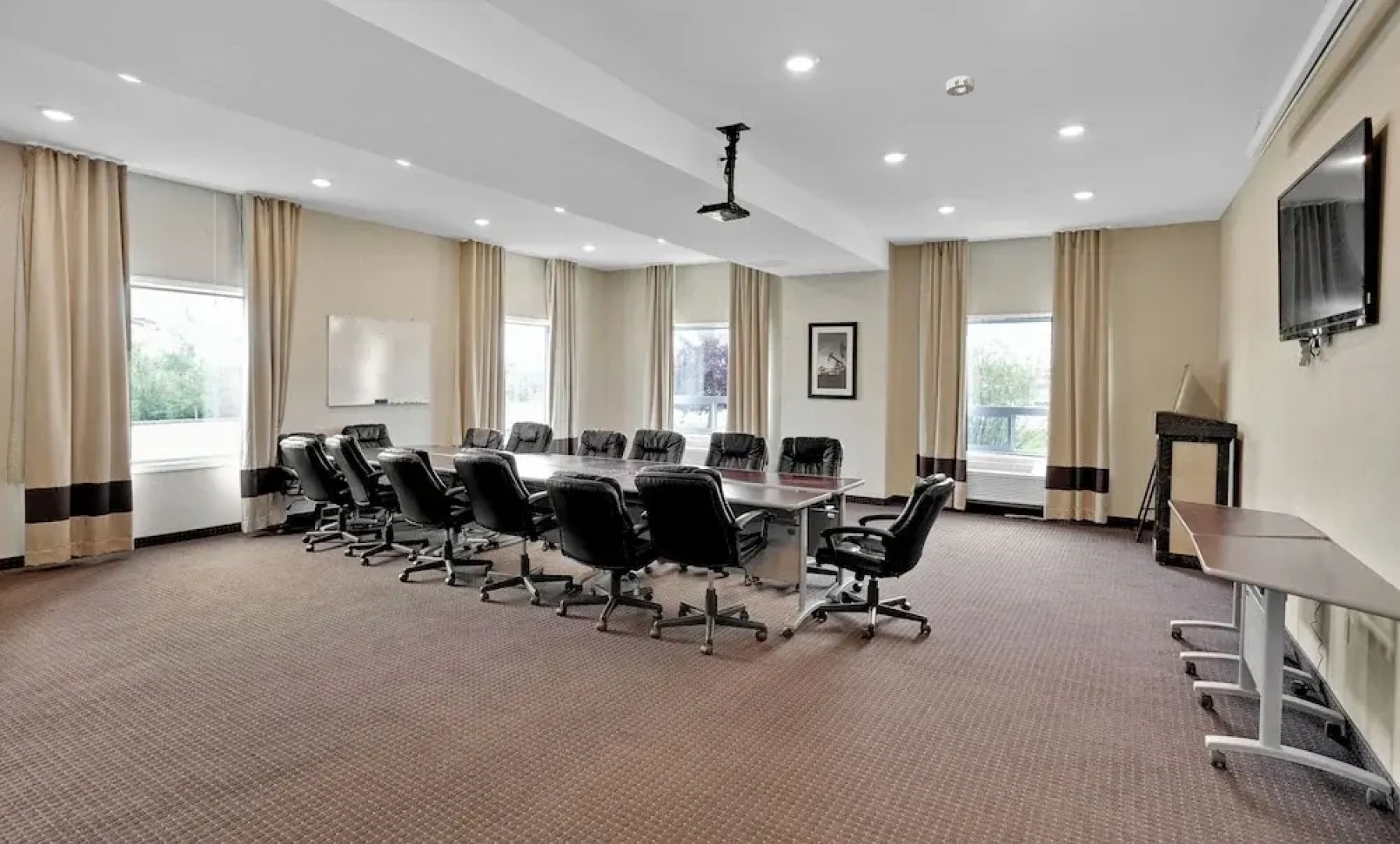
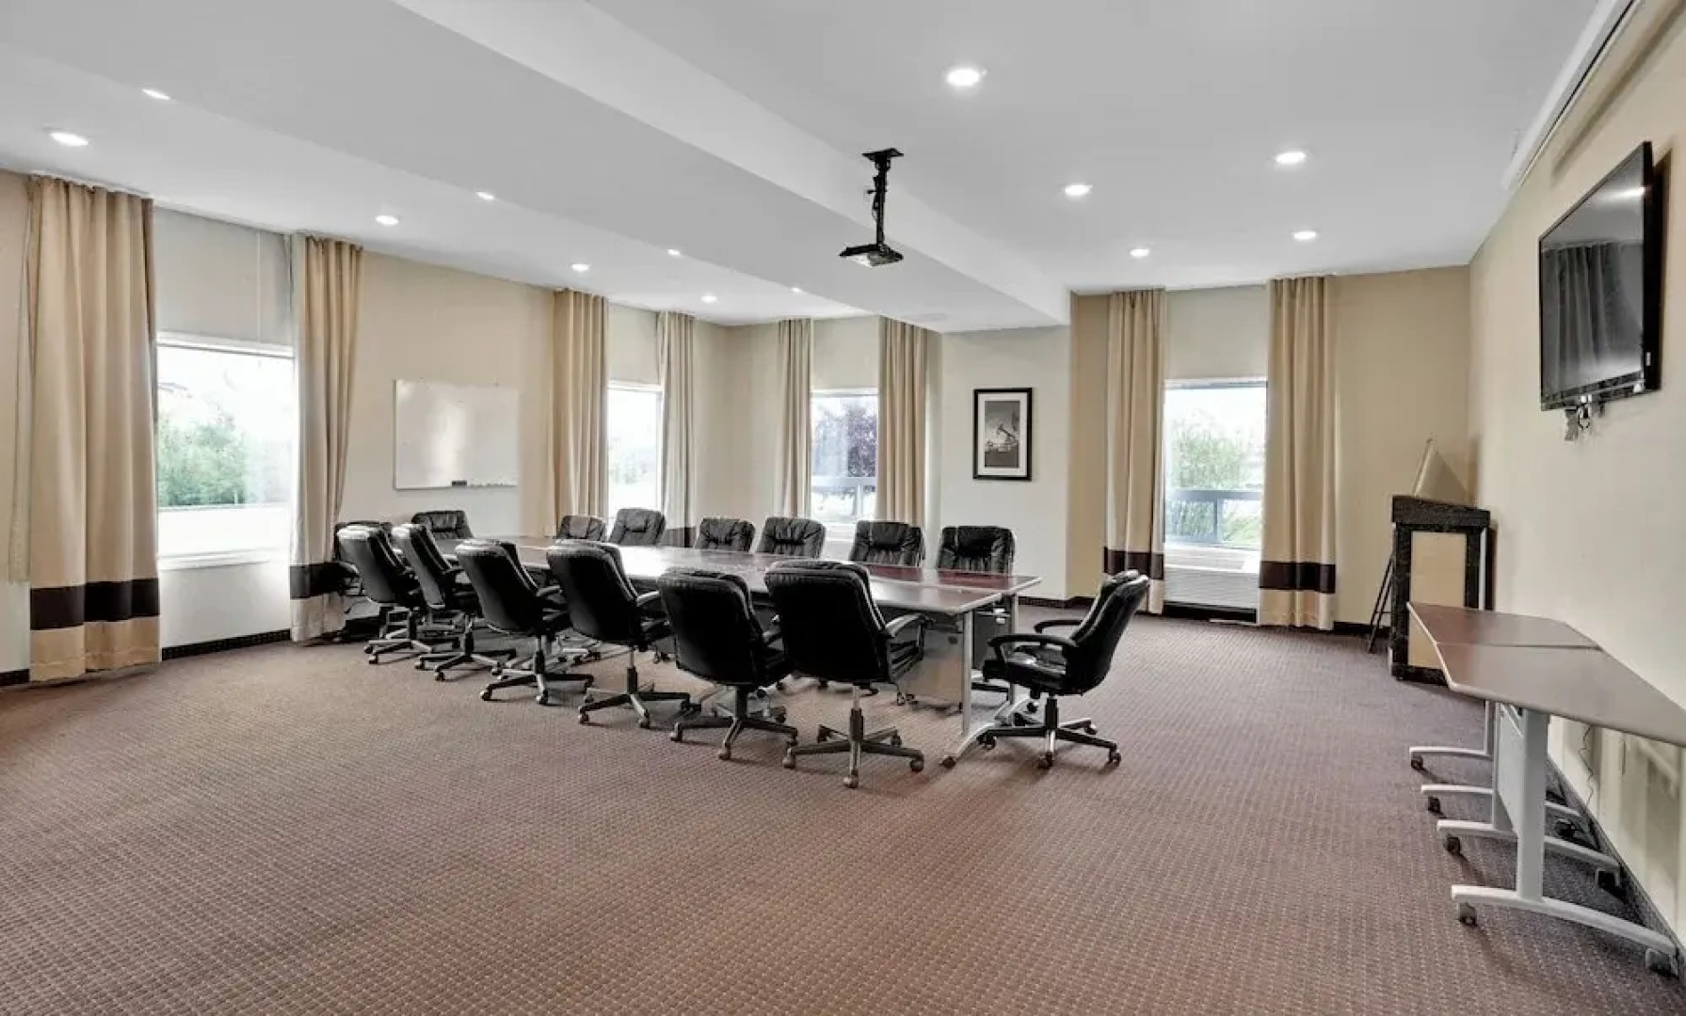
- smoke detector (960, 85)
